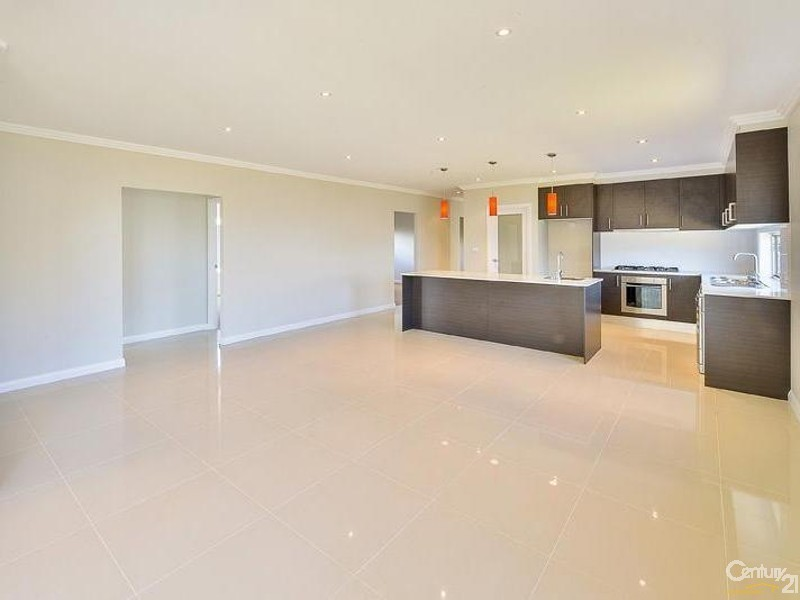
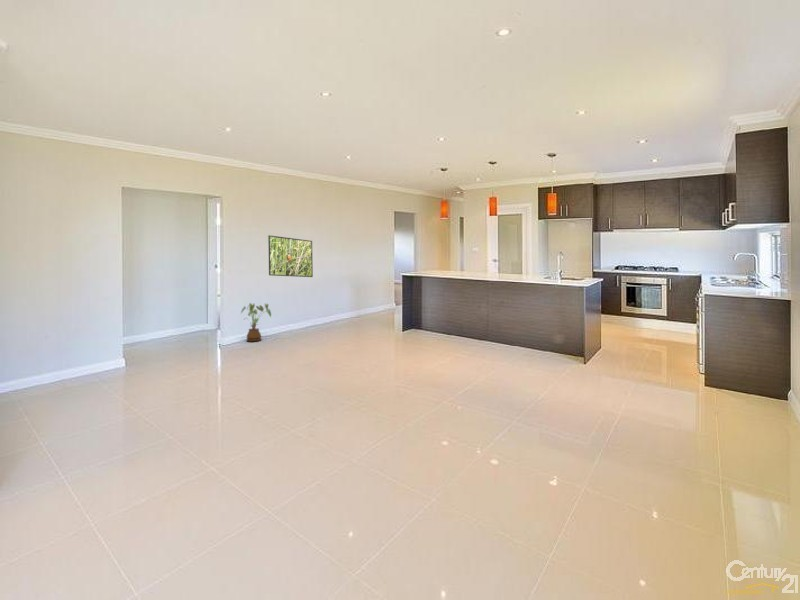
+ house plant (256, 321)
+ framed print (291, 257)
